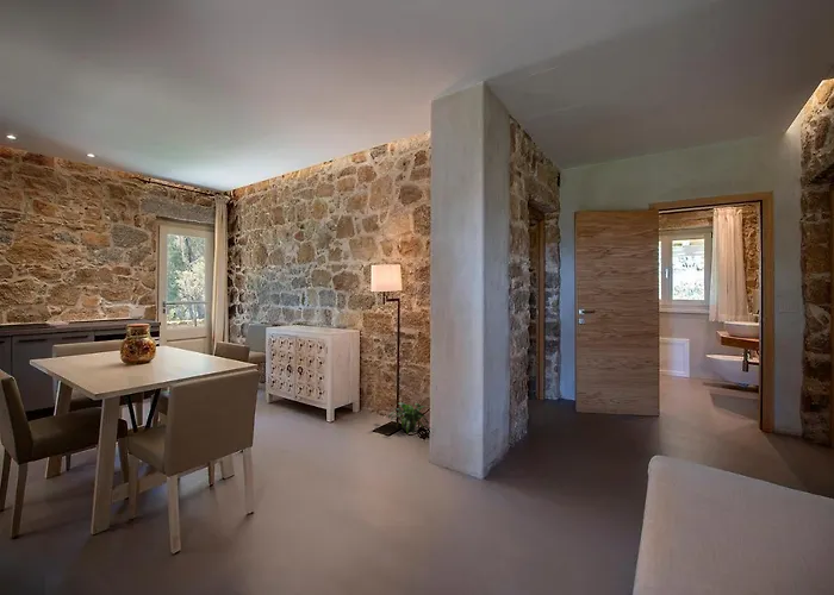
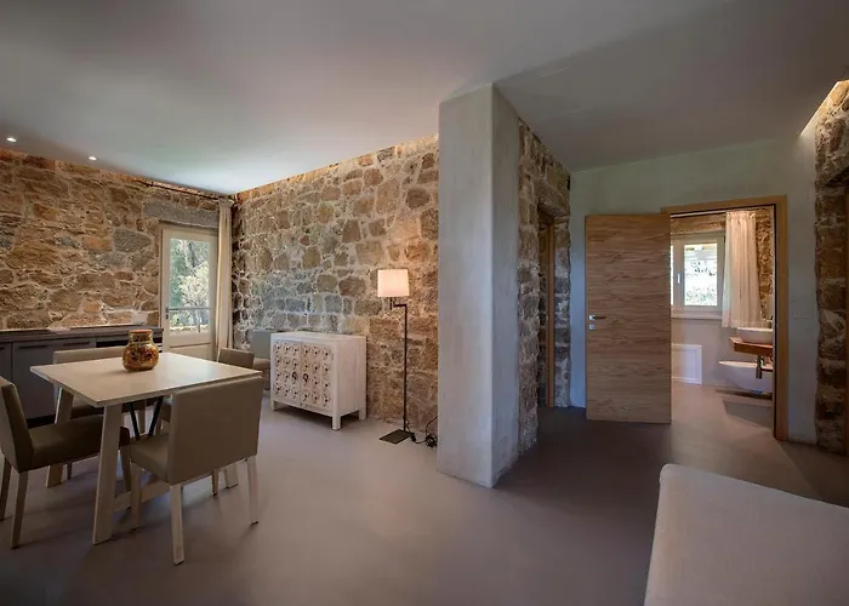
- potted plant (407, 415)
